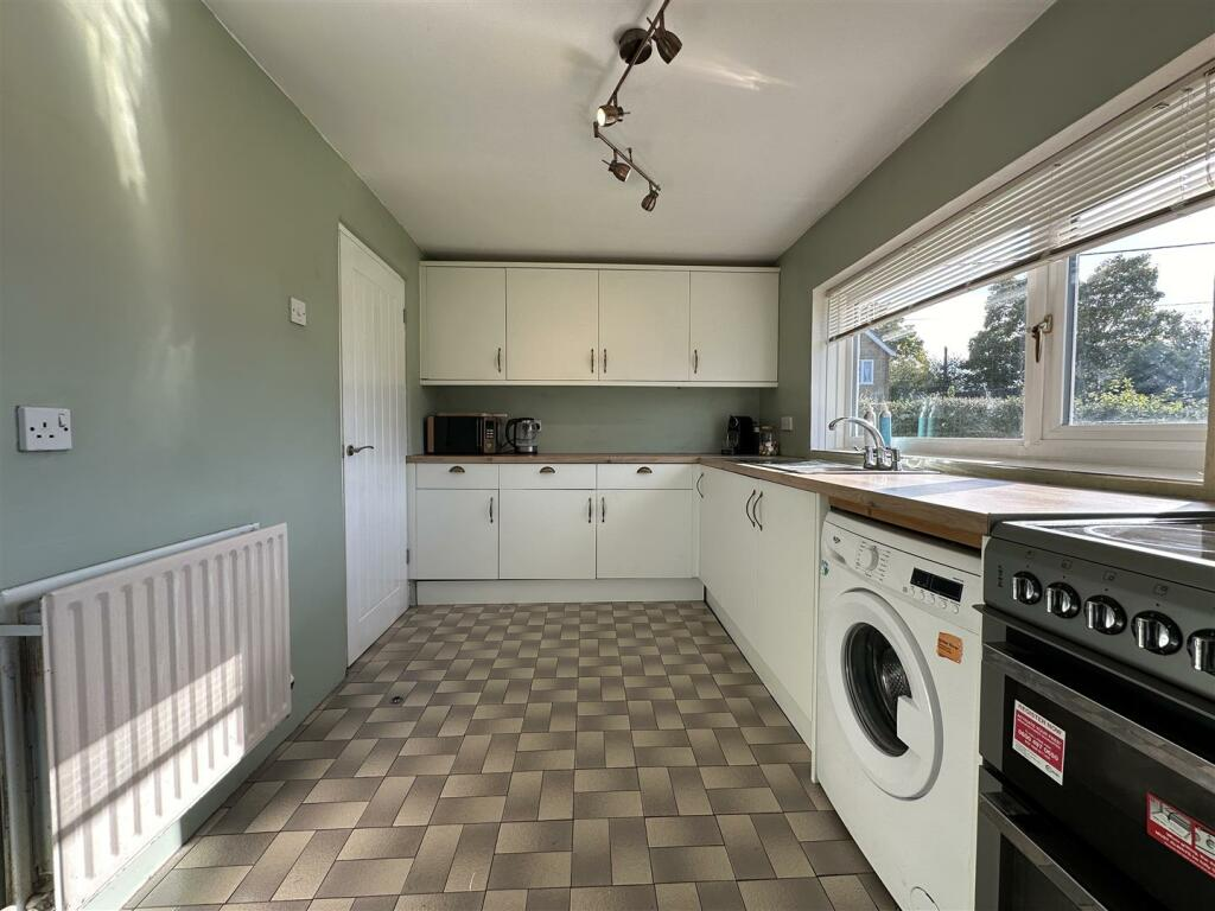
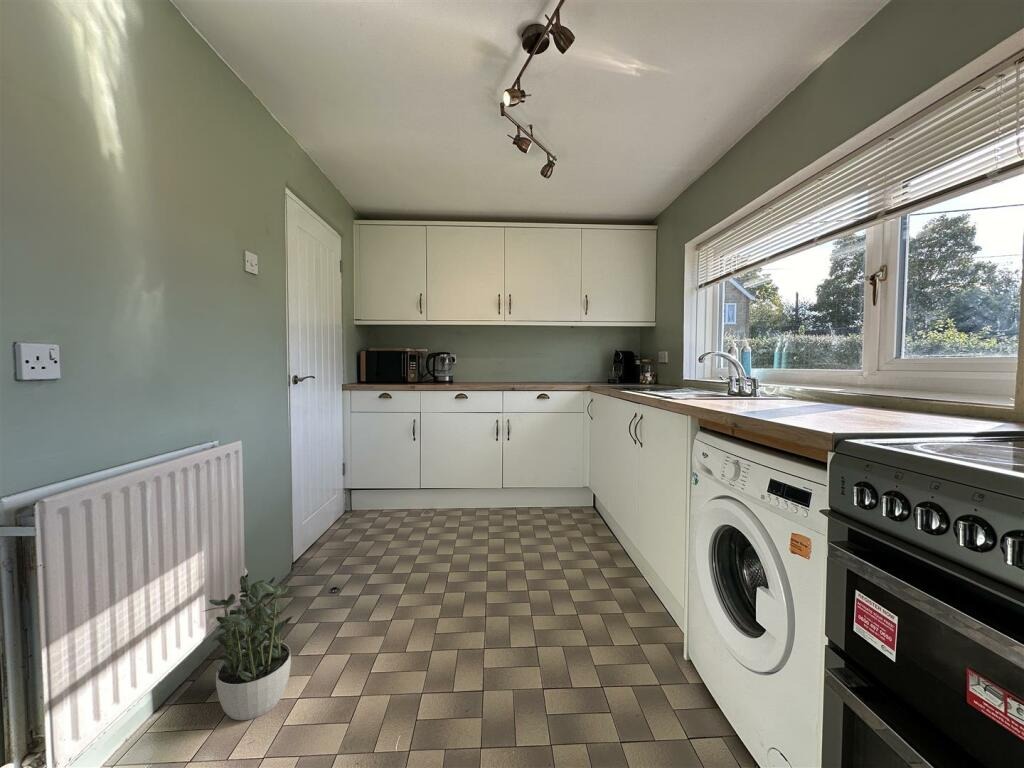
+ potted plant (249, 643)
